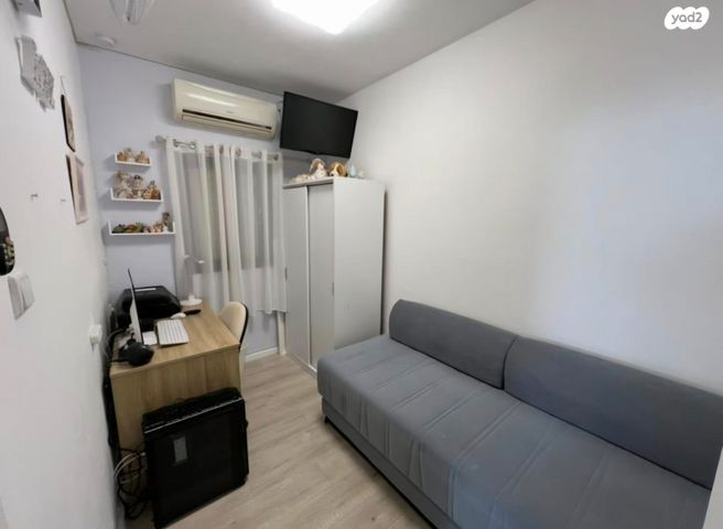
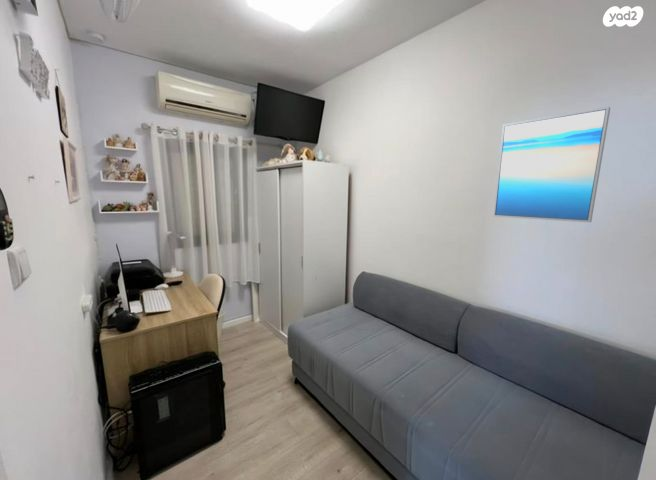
+ wall art (543, 169)
